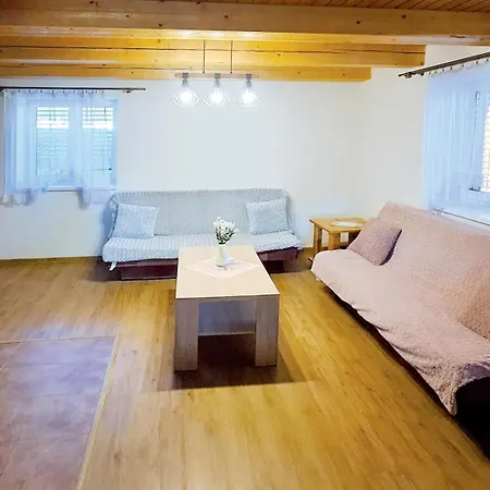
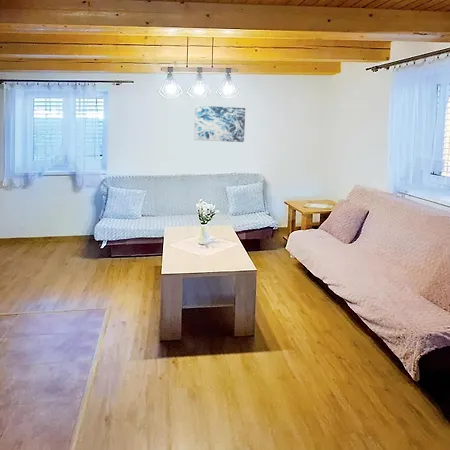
+ wall art (219, 124)
